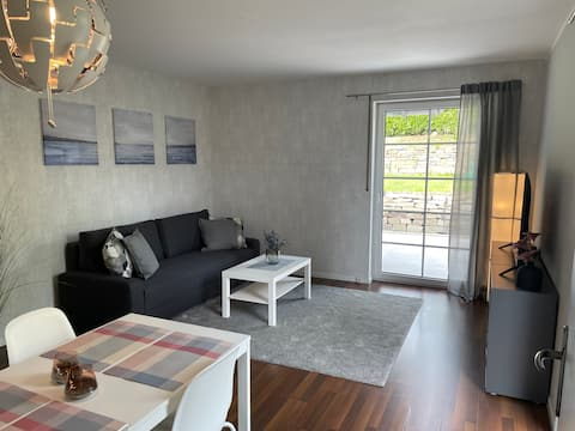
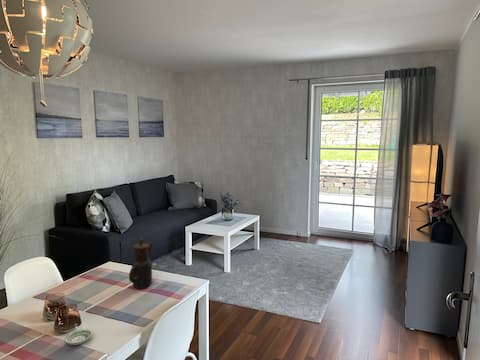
+ teapot (141, 261)
+ saucer (78, 338)
